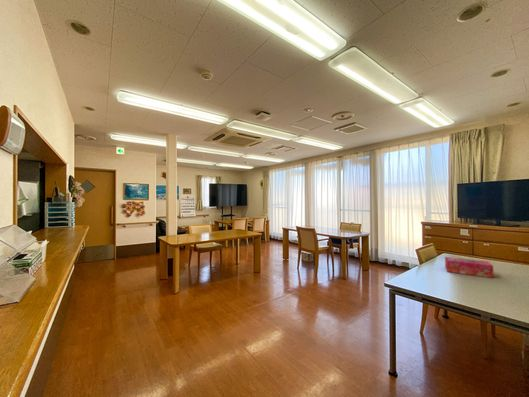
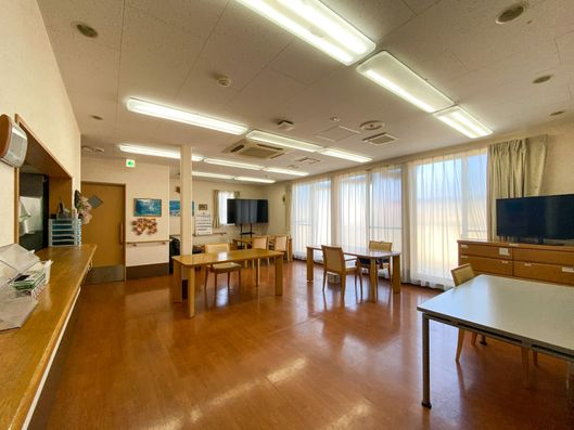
- tissue box (467, 266)
